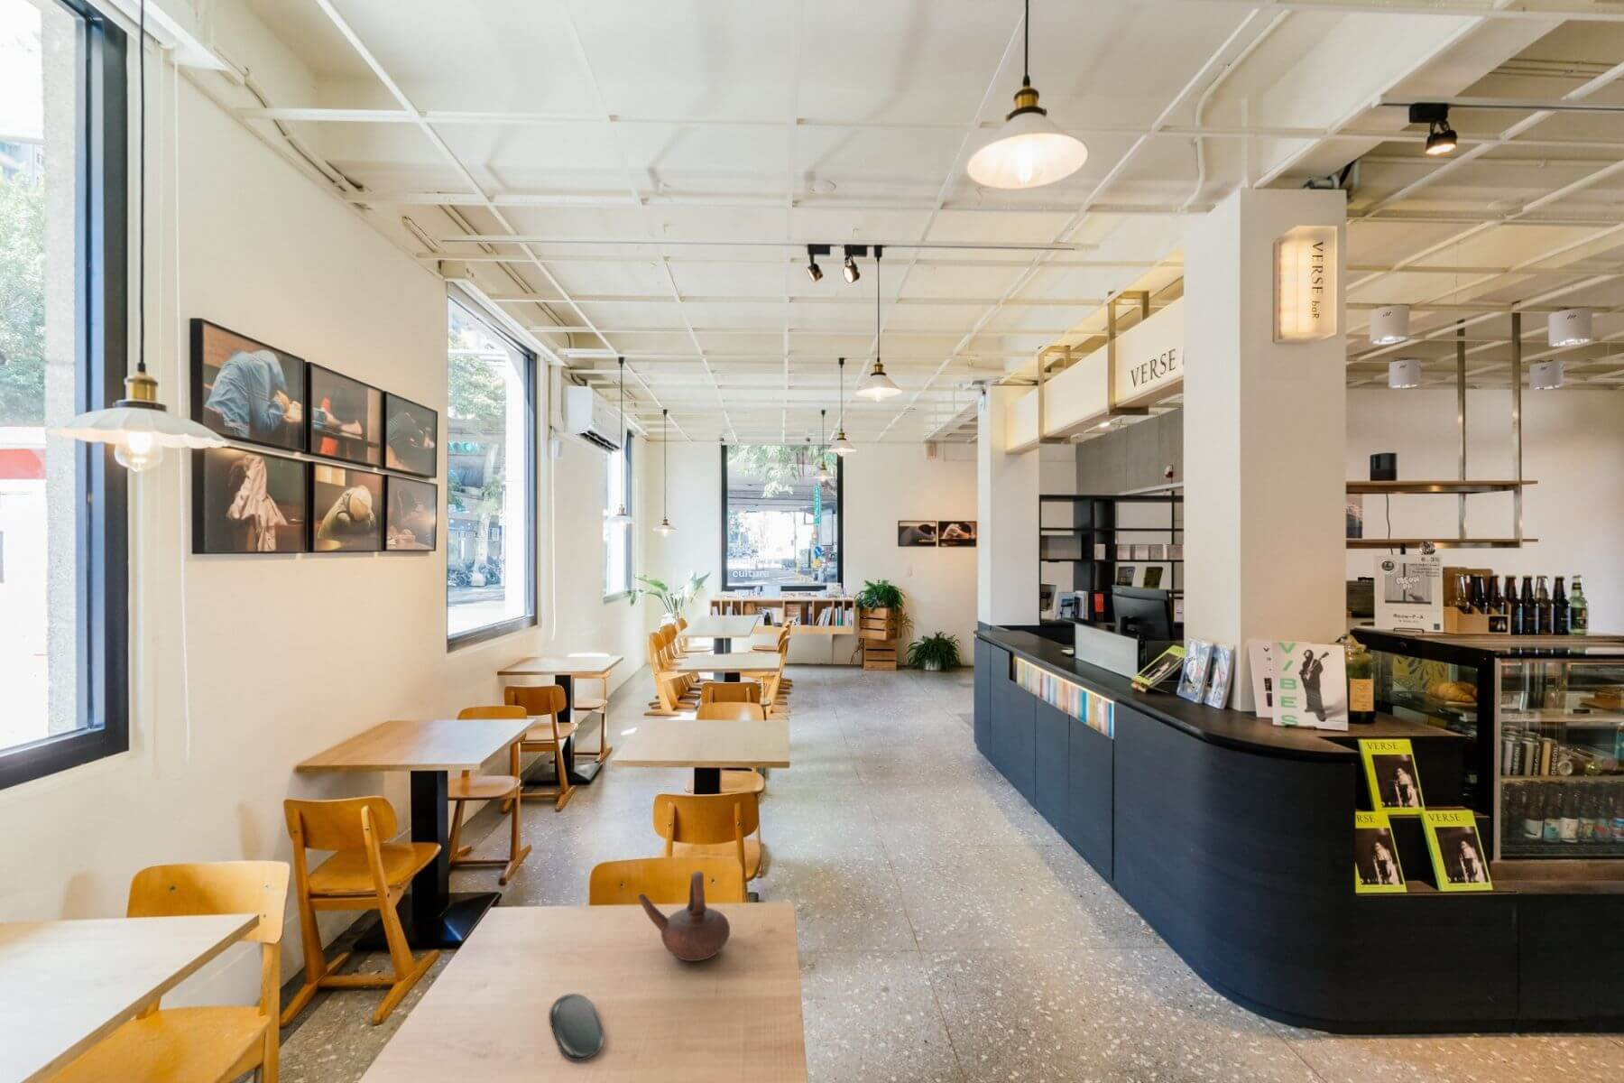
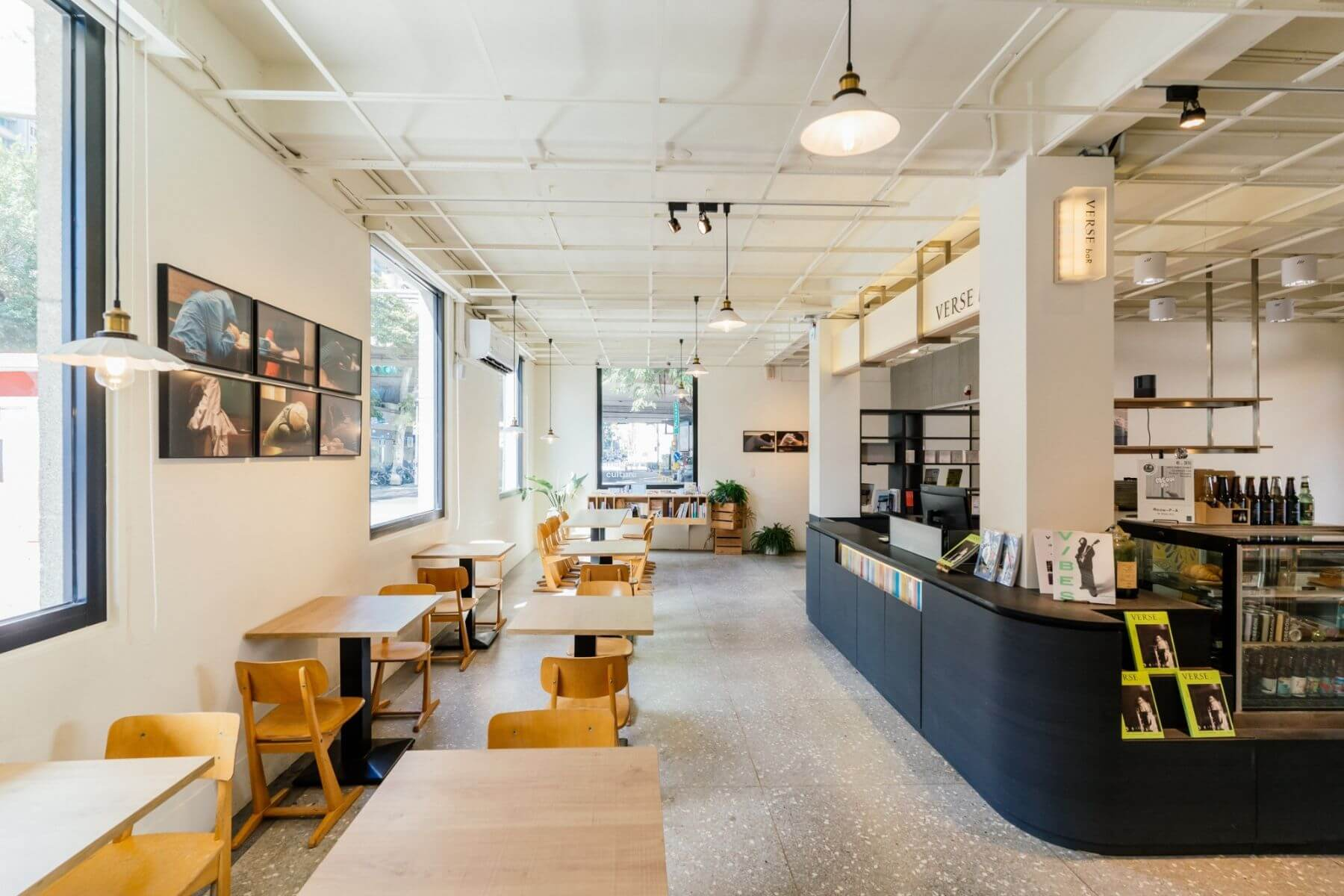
- teapot (684, 913)
- oval tray (575, 1024)
